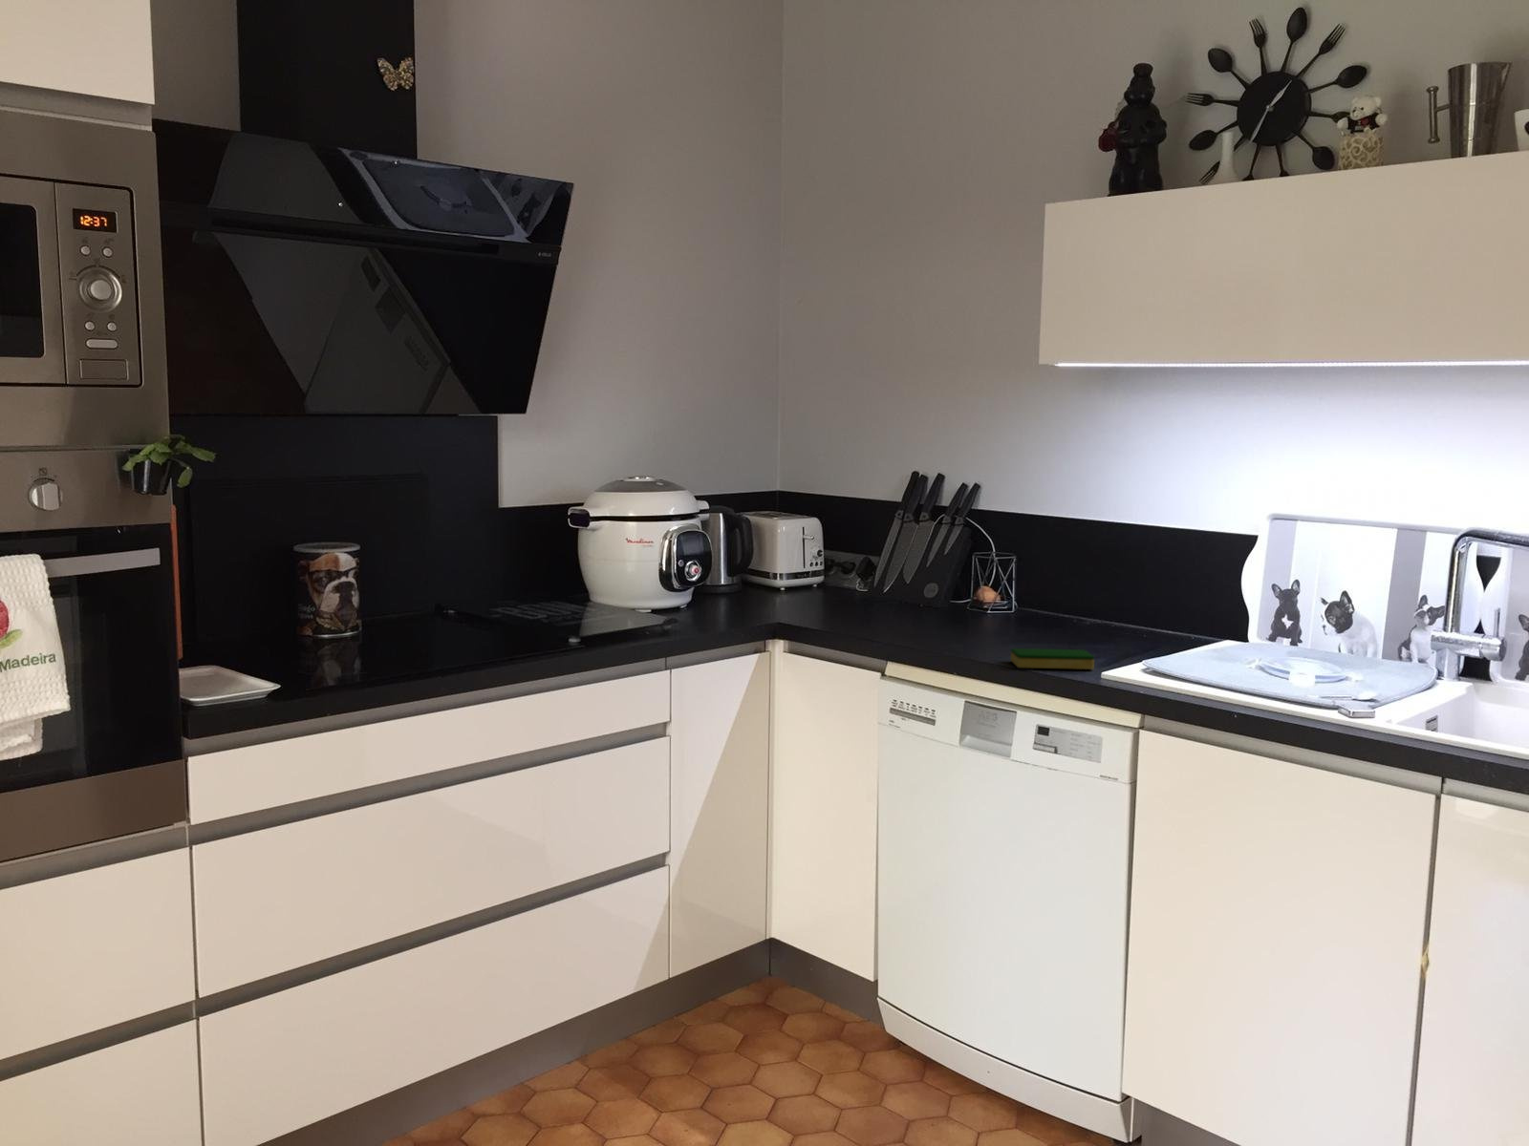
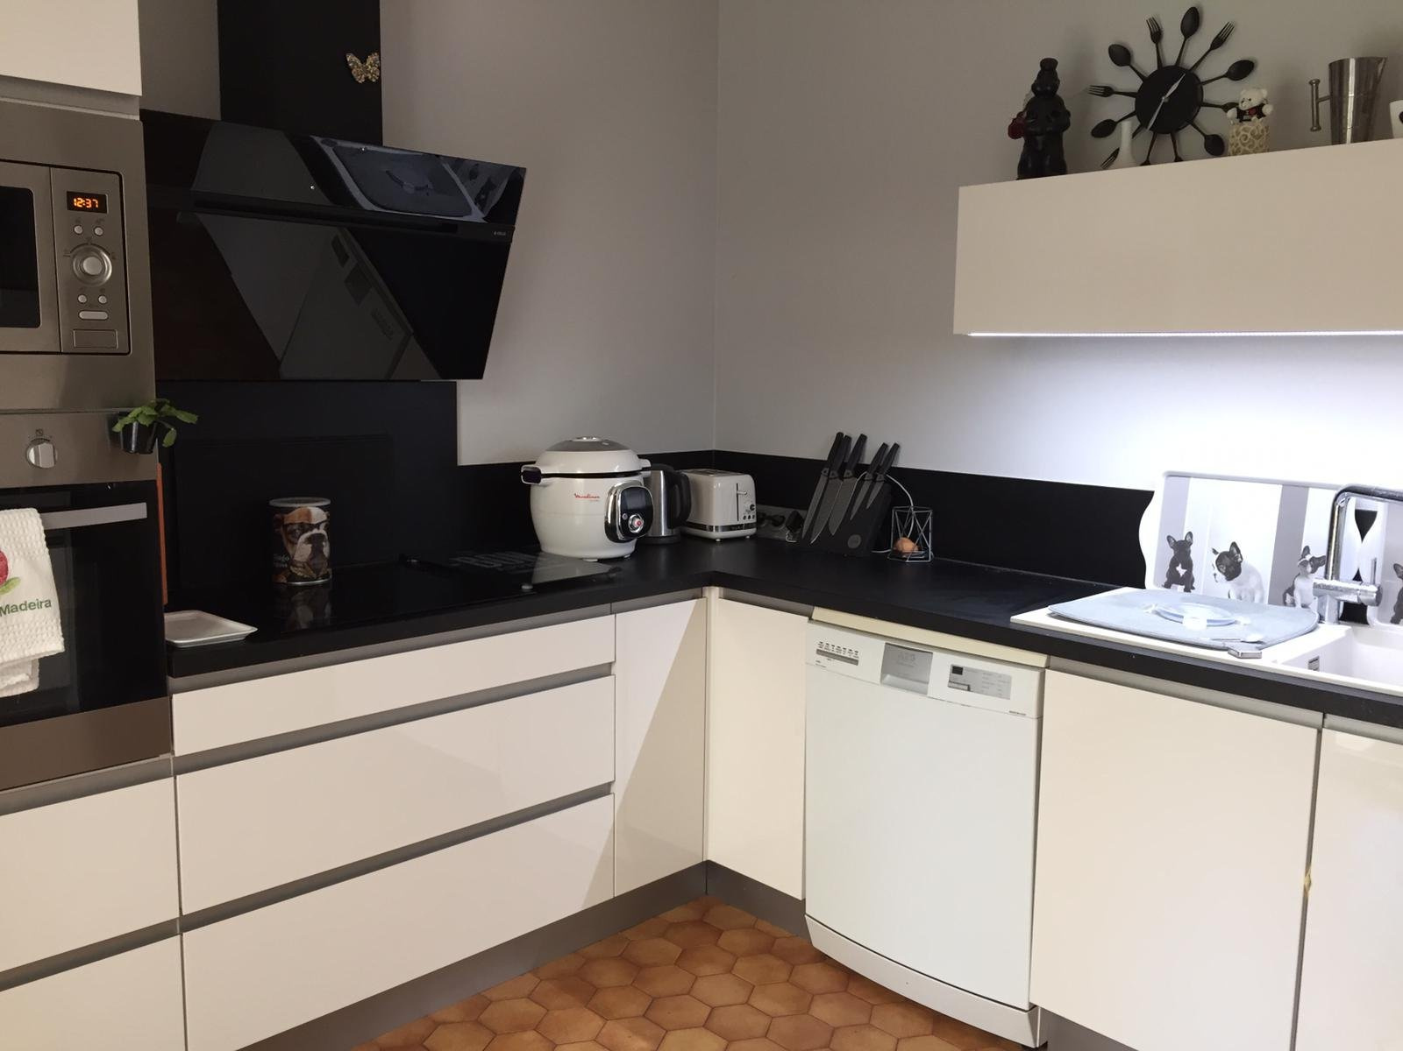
- dish sponge (1051, 658)
